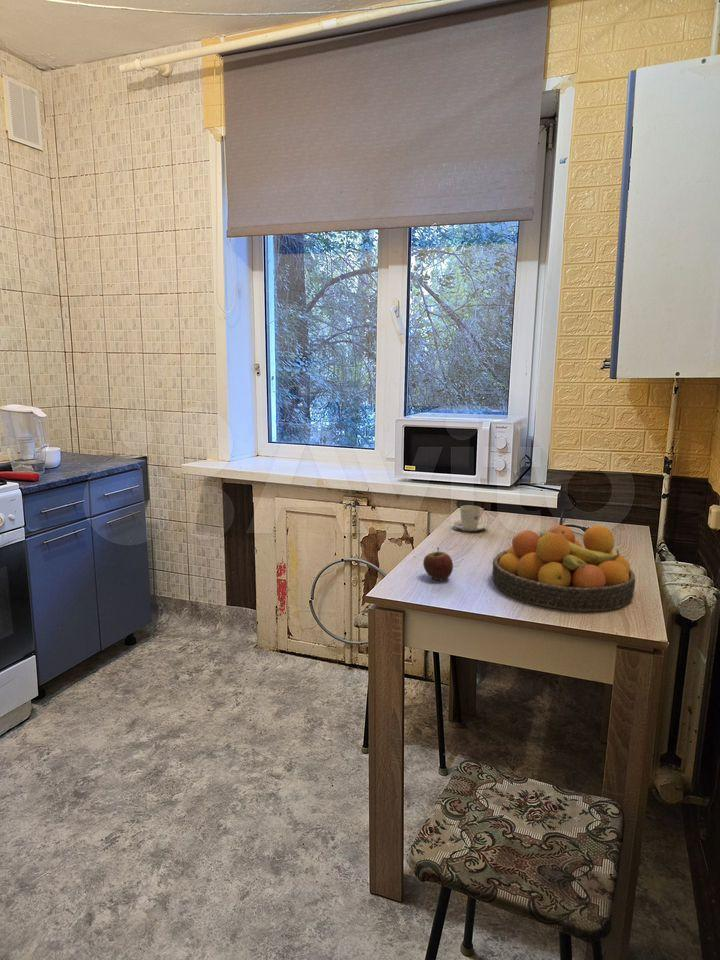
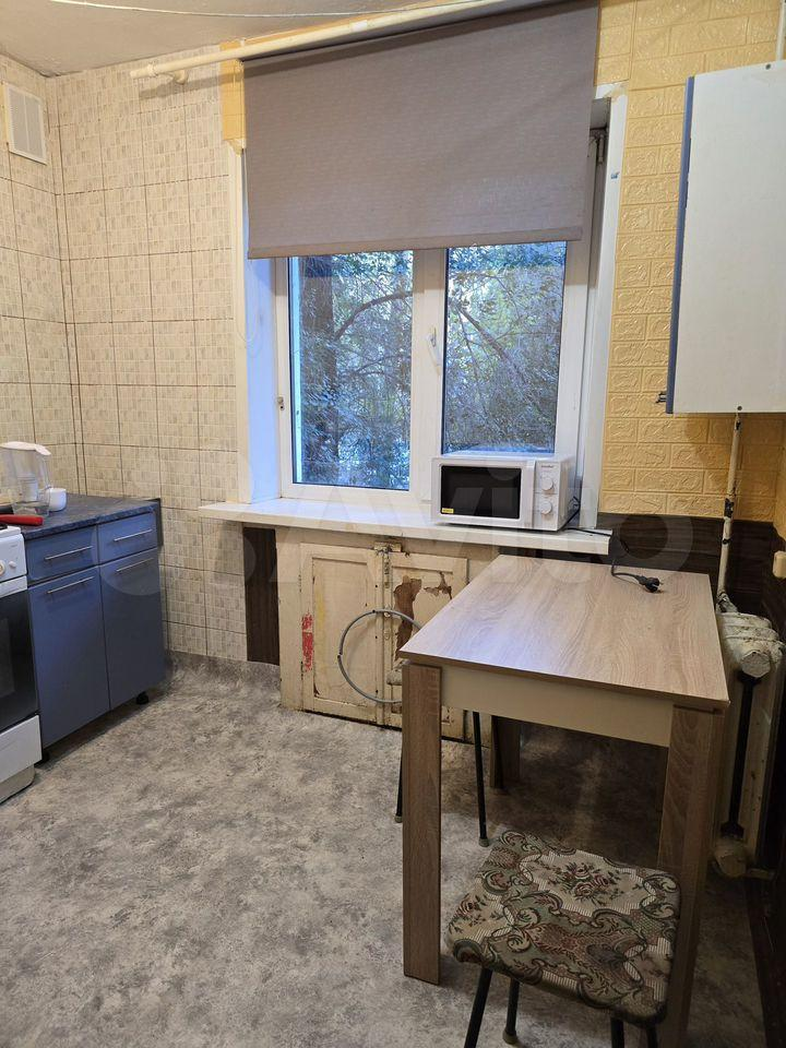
- apple (438, 563)
- fruit bowl (562, 556)
- teacup (470, 518)
